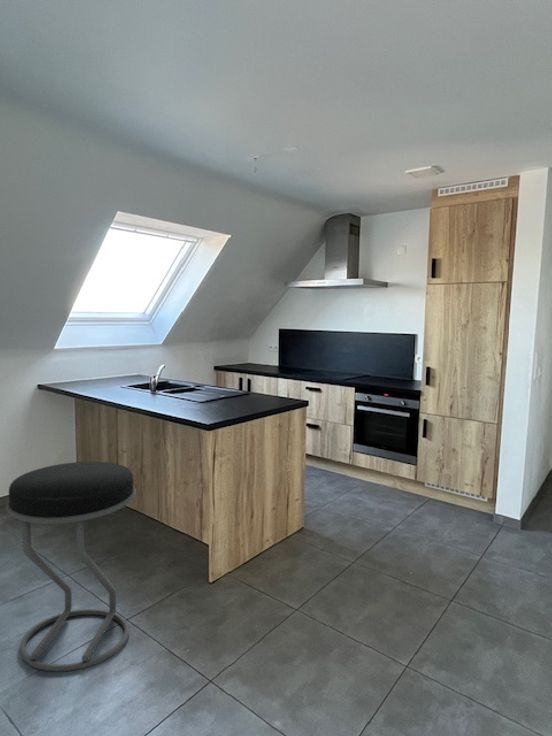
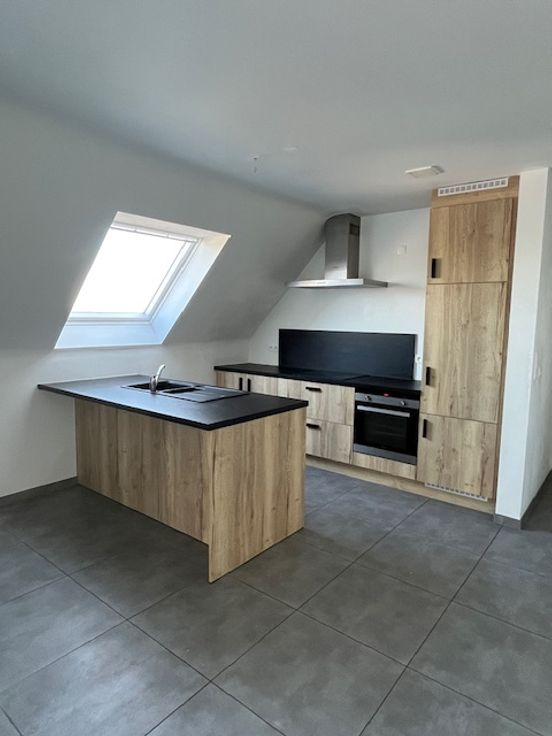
- stool (78, 556)
